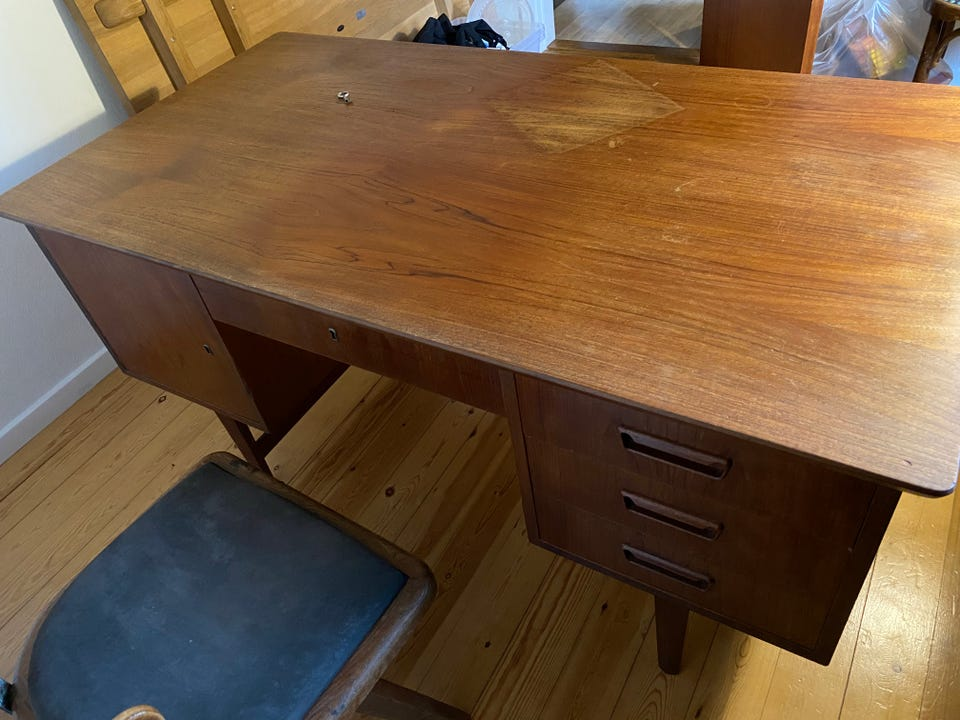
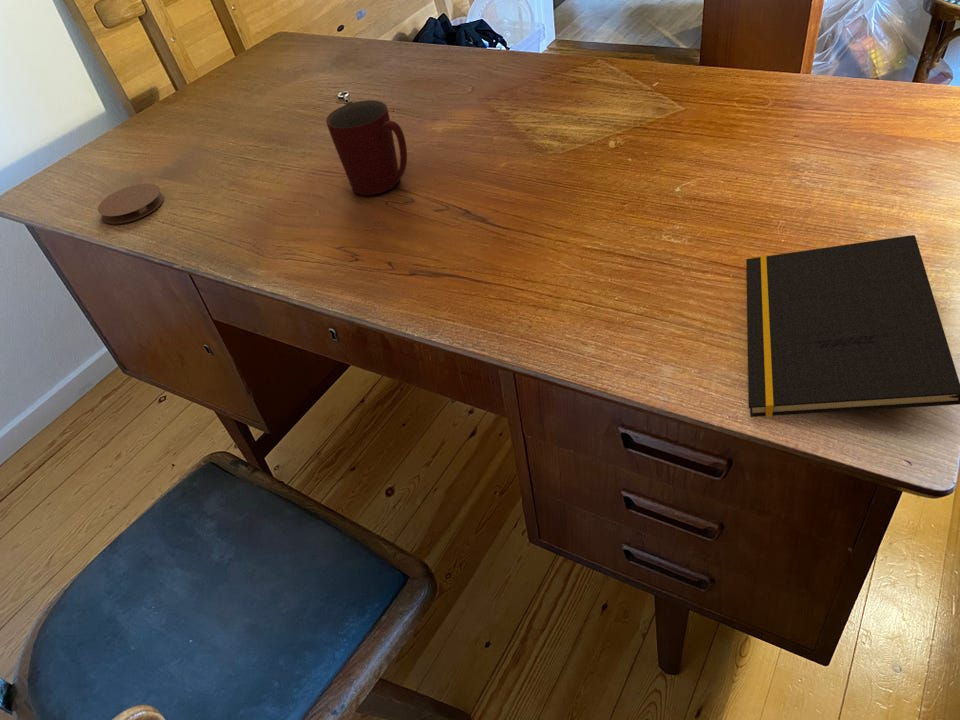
+ mug (374, 151)
+ notepad (837, 320)
+ coaster (131, 203)
